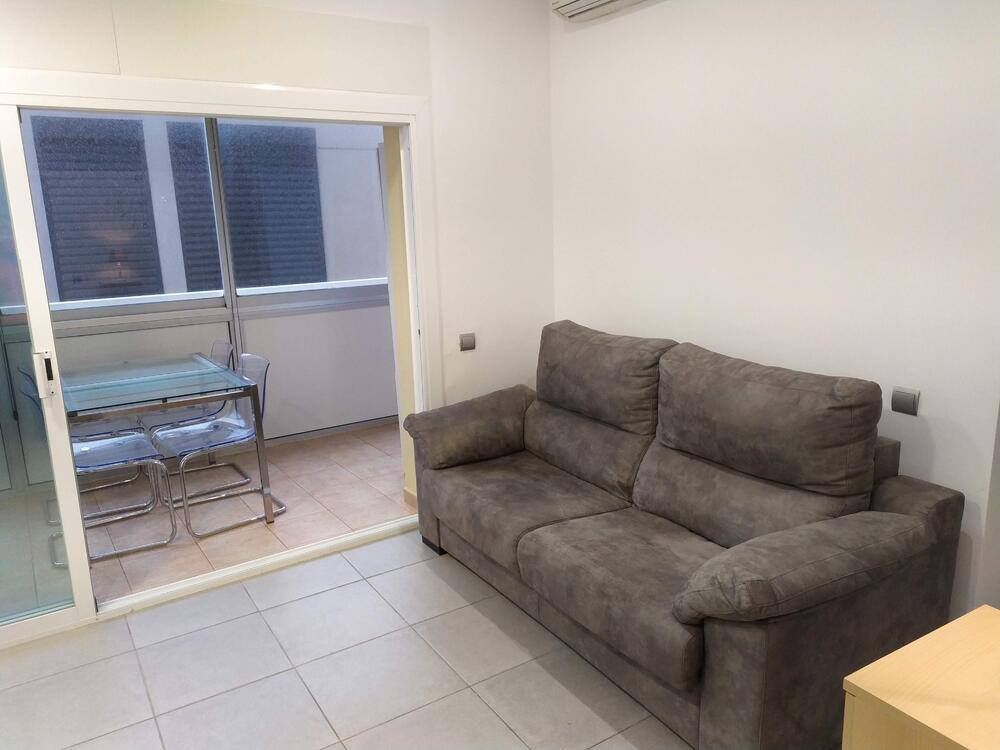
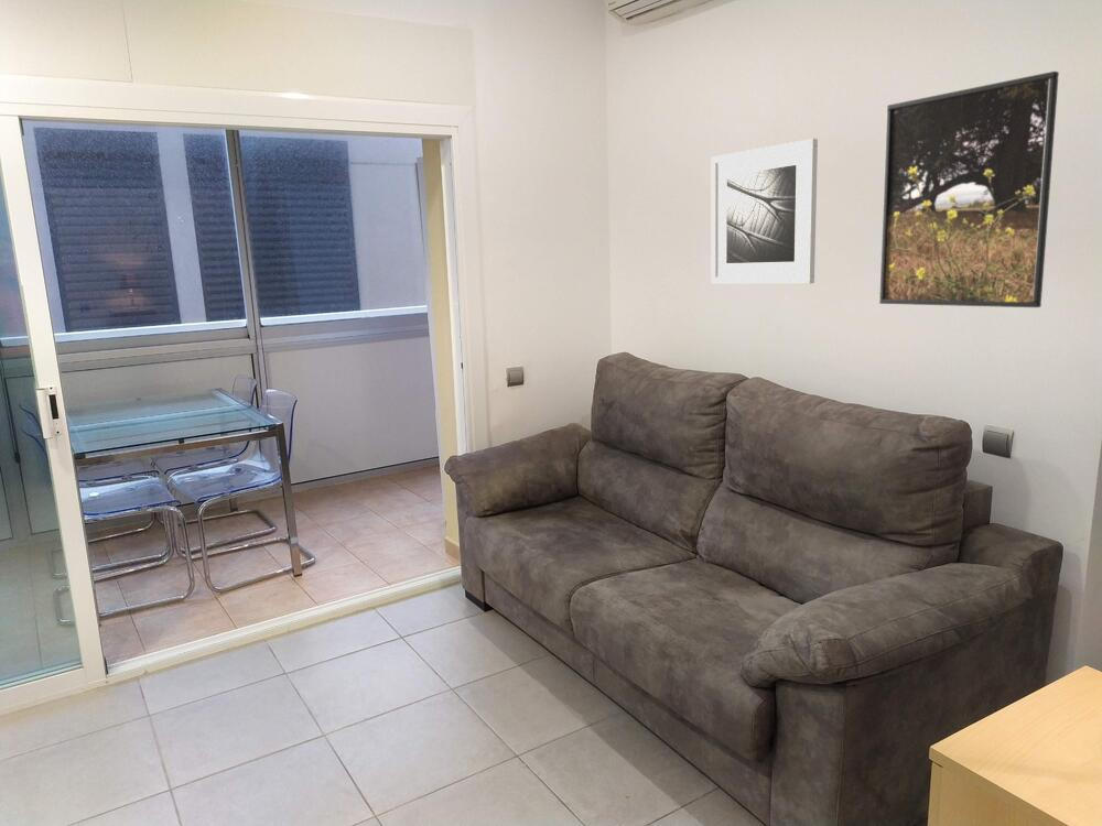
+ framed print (759, 217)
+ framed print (959, 199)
